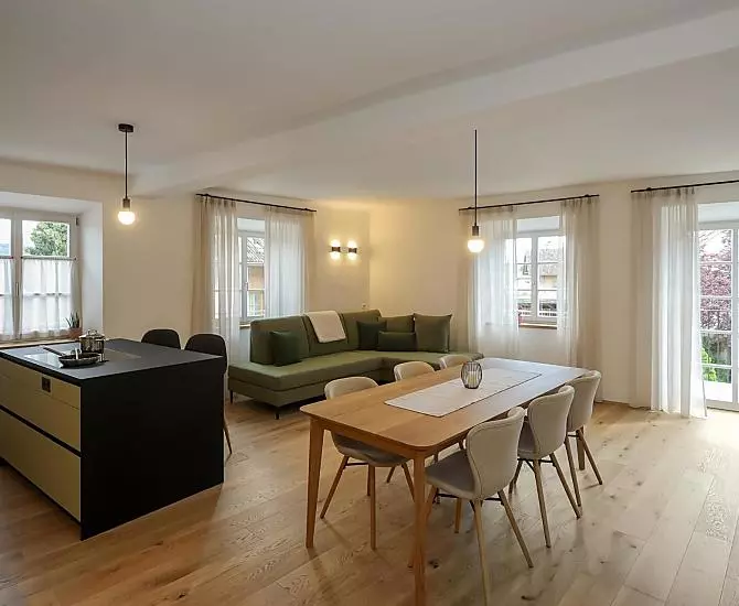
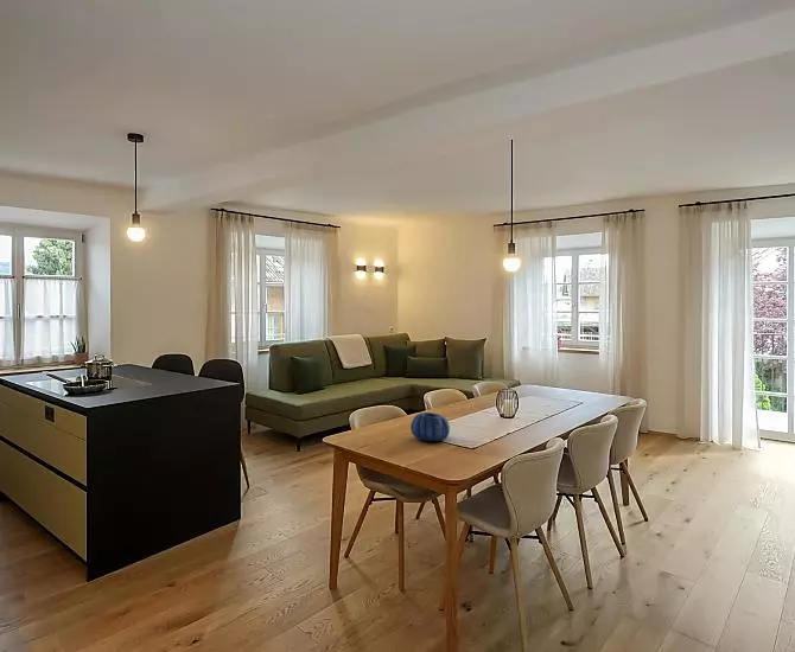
+ decorative bowl (430, 426)
